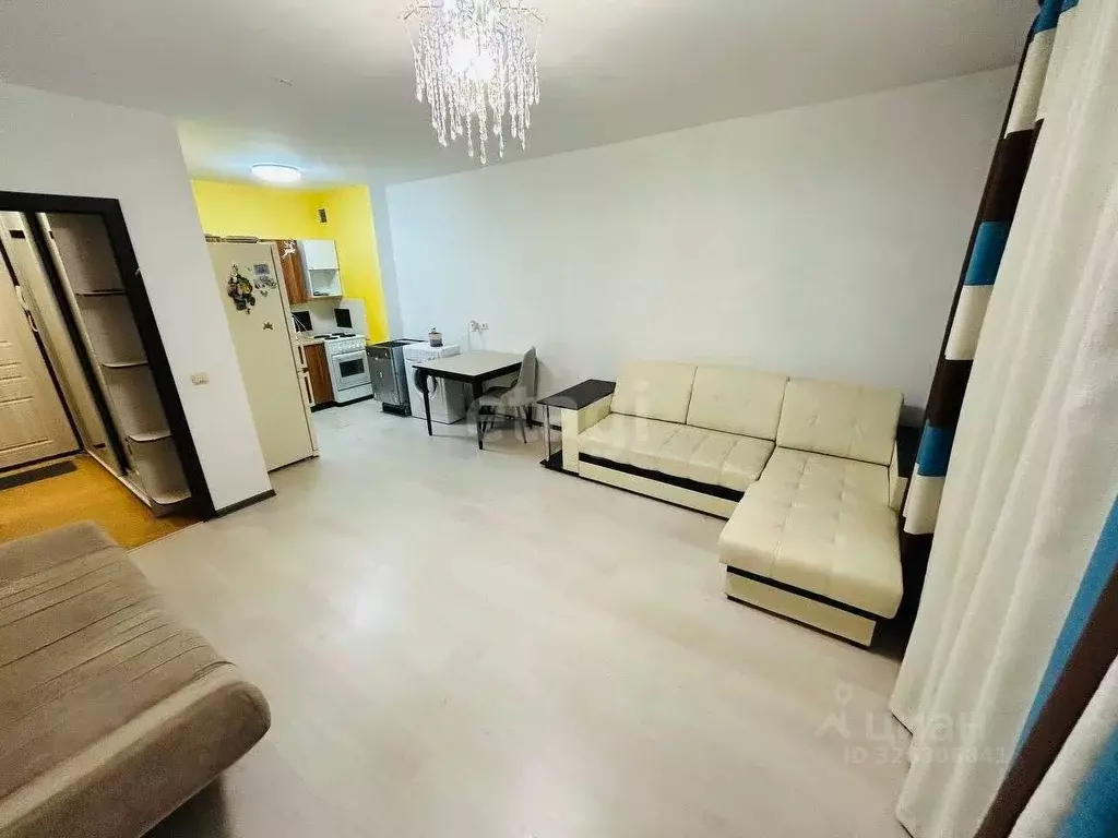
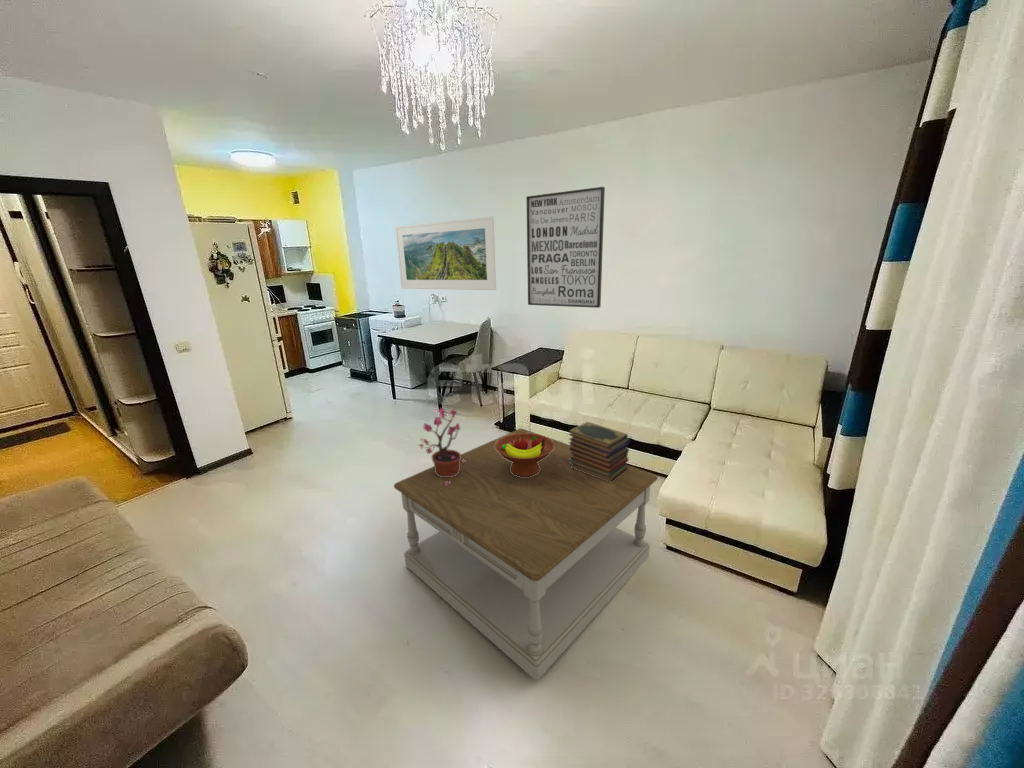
+ book stack (597, 450)
+ coffee table (526, 521)
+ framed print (442, 256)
+ potted plant (447, 444)
+ wall art (563, 251)
+ fruit bowl (524, 452)
